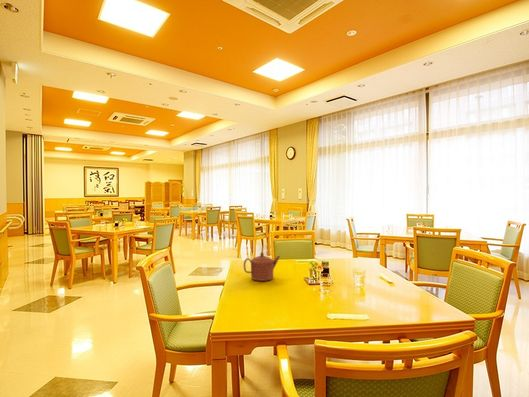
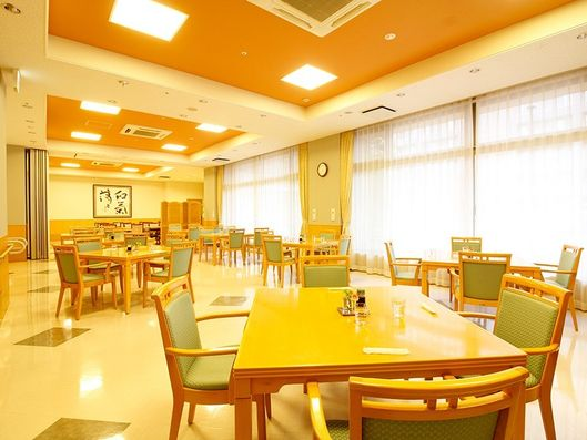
- teapot (262, 265)
